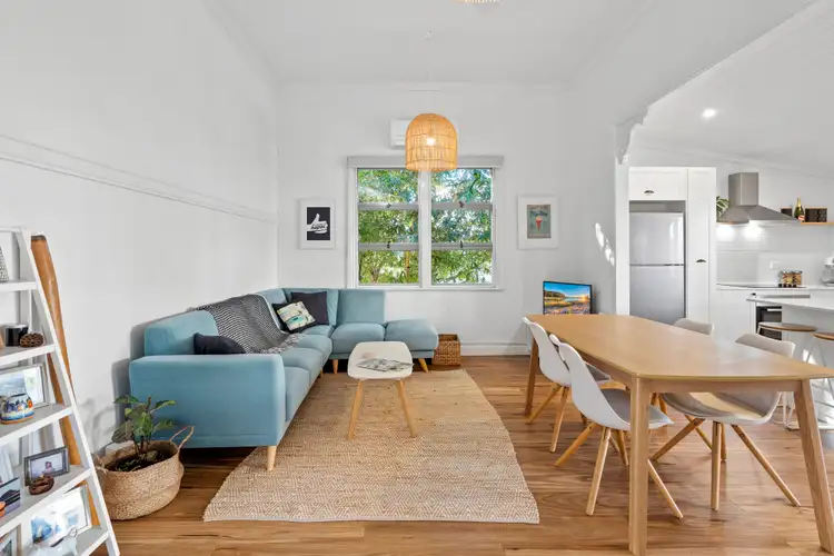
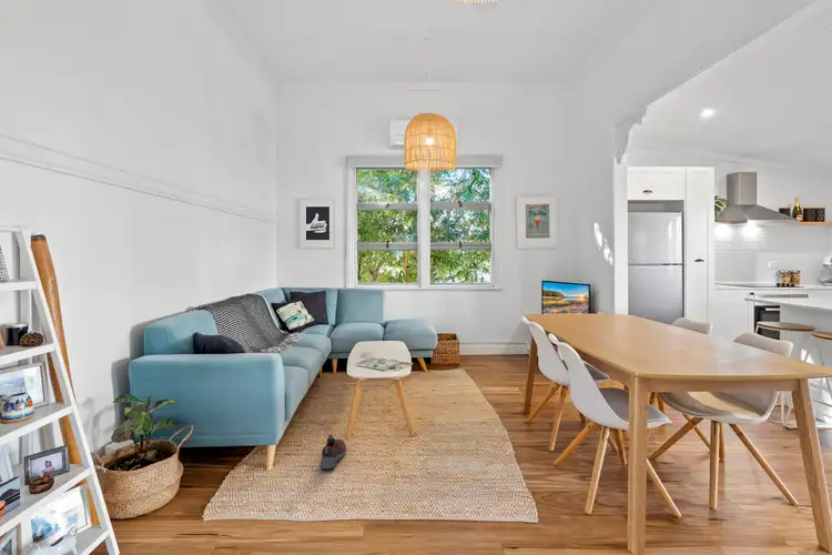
+ shoe (333, 445)
